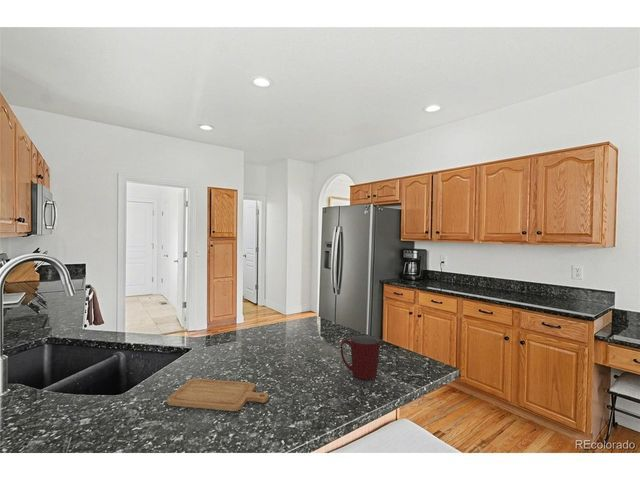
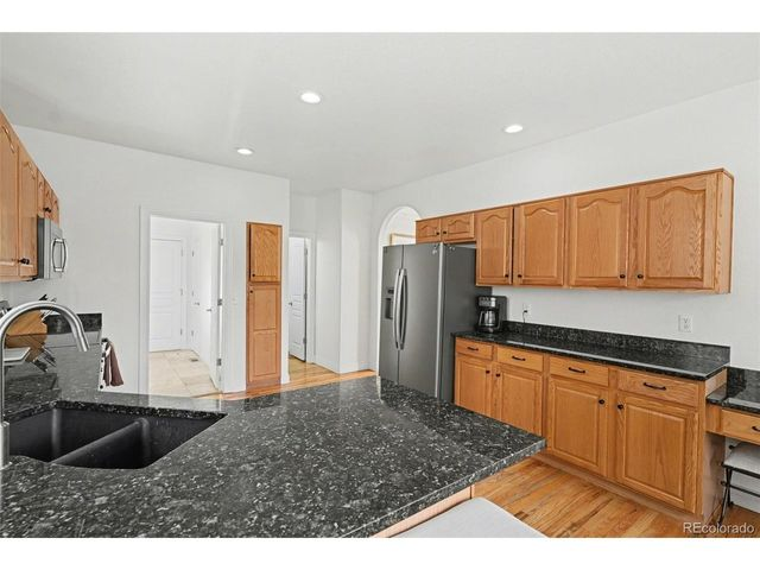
- chopping board (222, 394)
- mug (359, 356)
